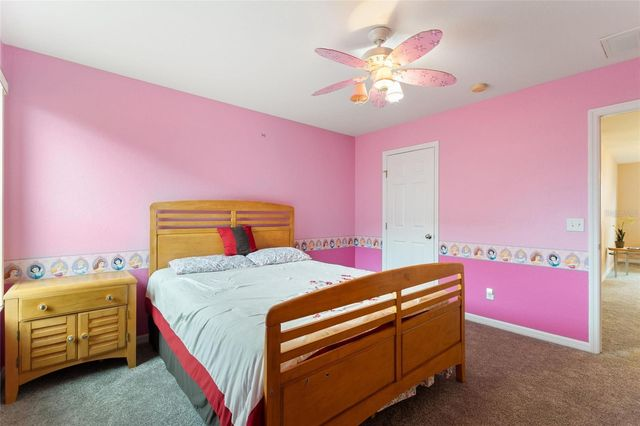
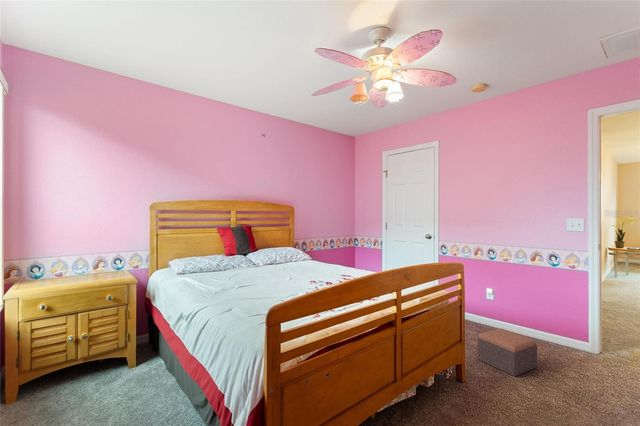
+ footstool (506, 349)
